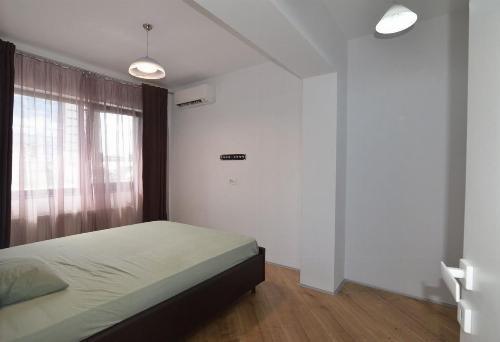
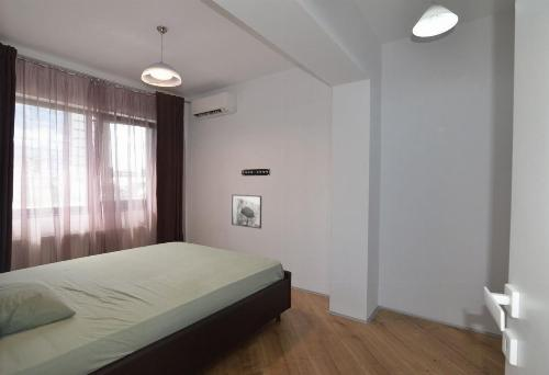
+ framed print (246, 211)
